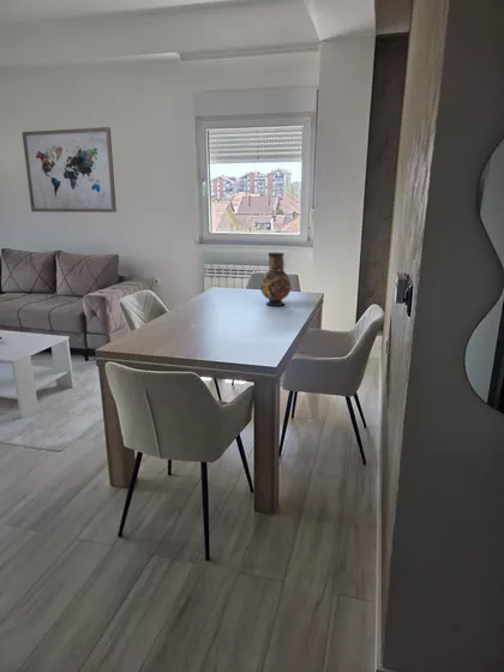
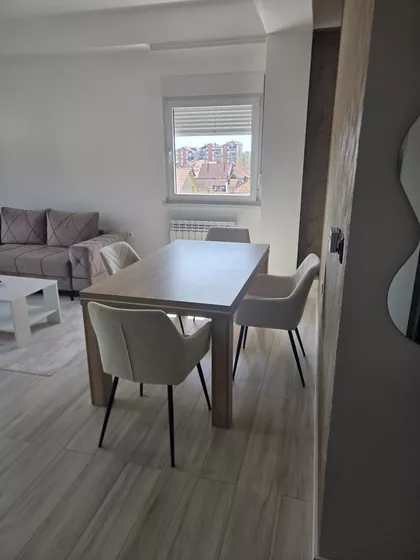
- vase (275, 278)
- wall art (68, 172)
